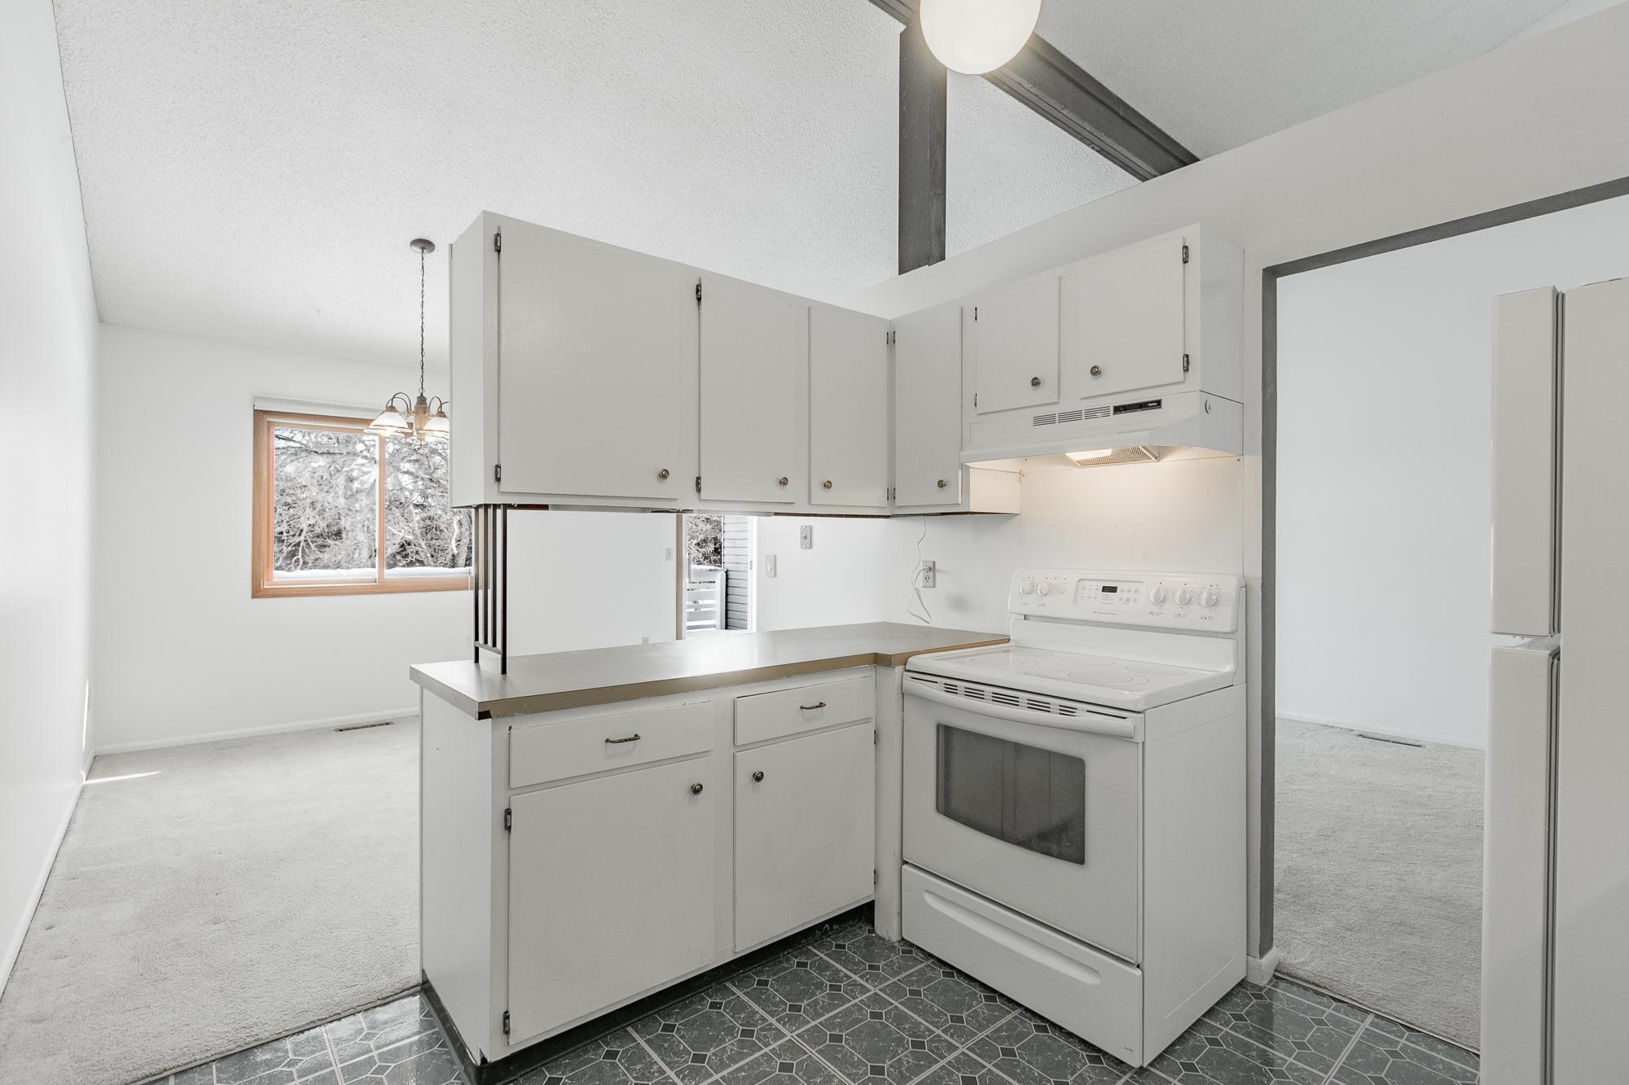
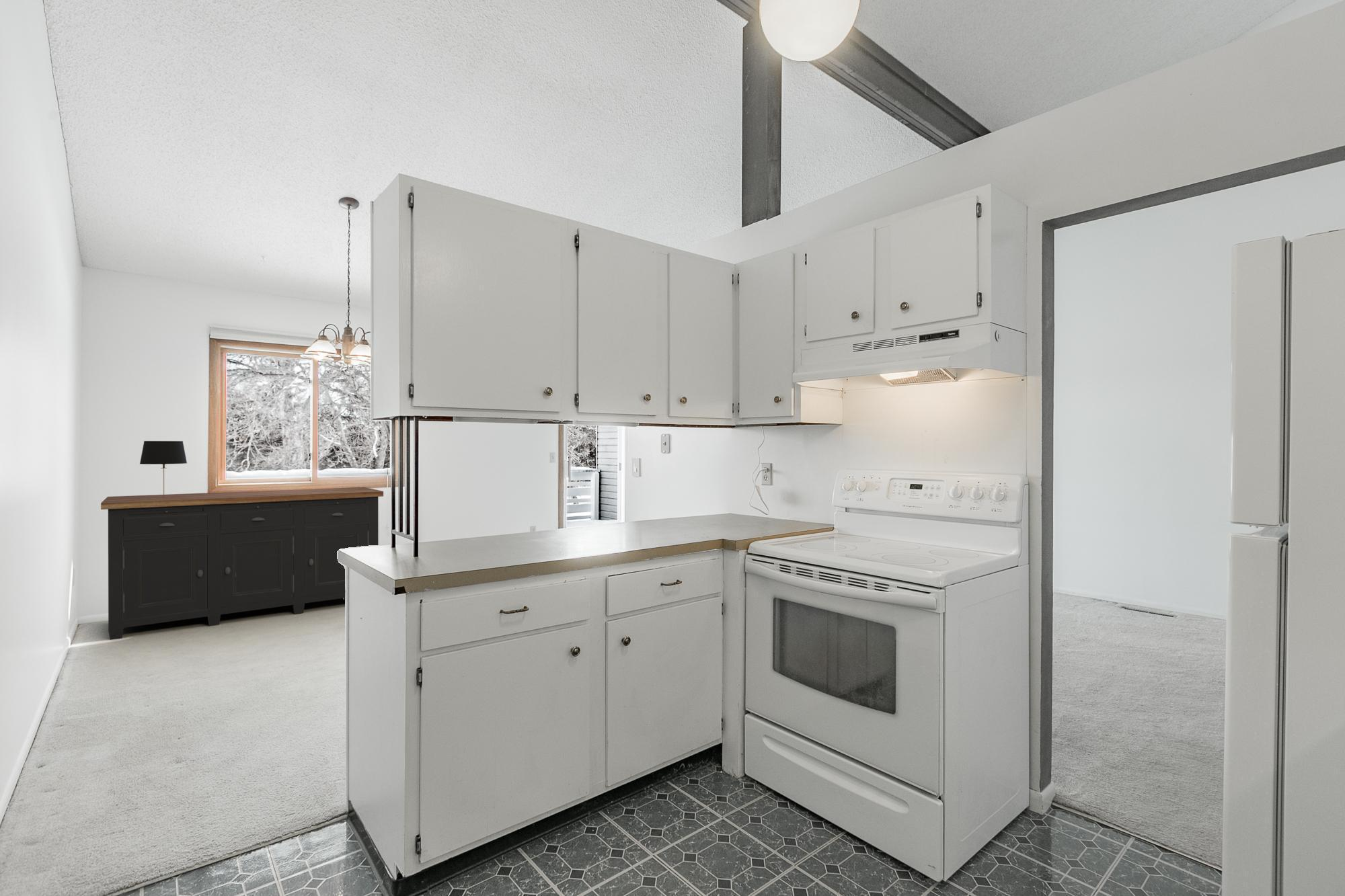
+ sideboard (254, 553)
+ table lamp (163, 469)
